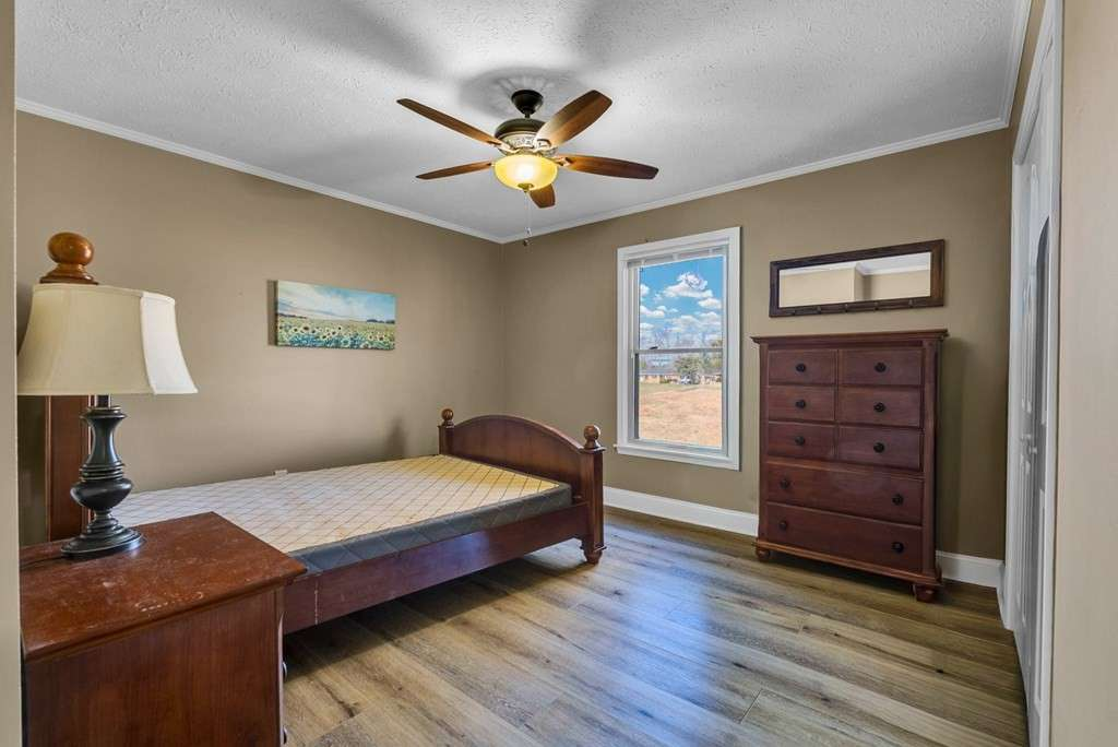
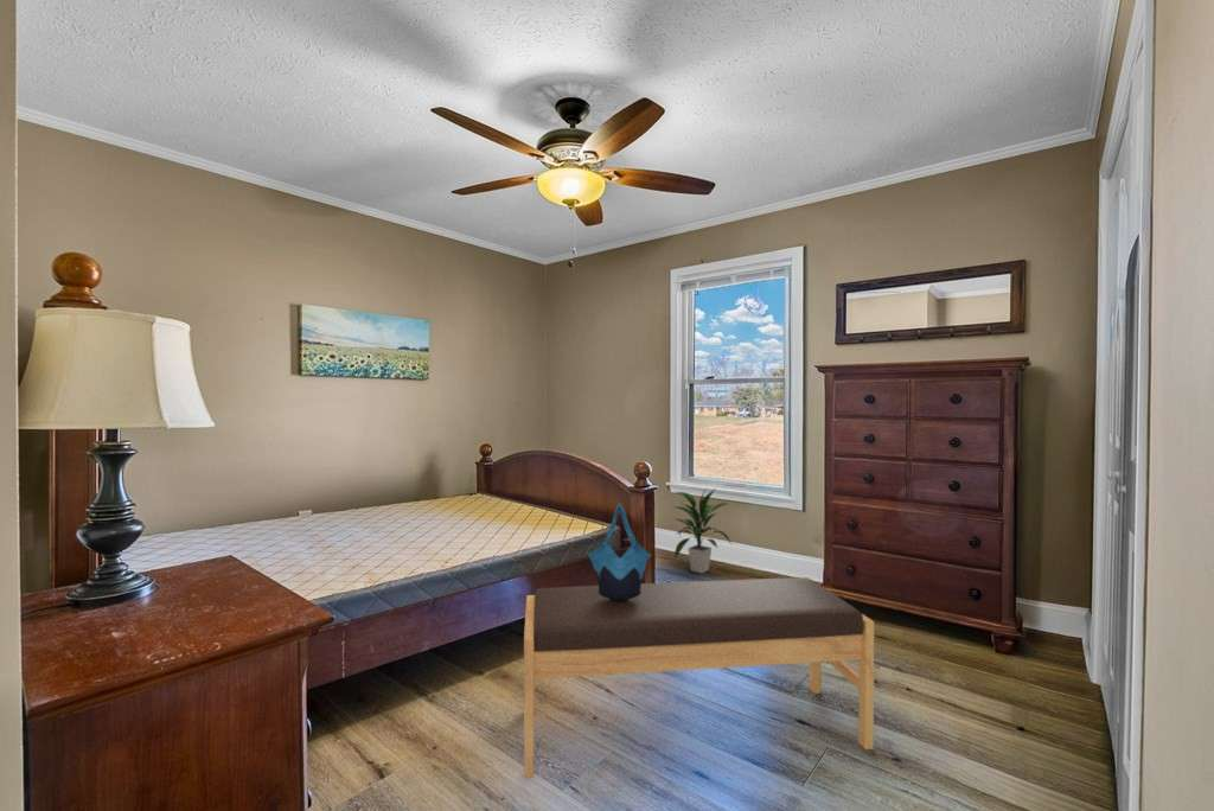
+ tote bag (615, 554)
+ indoor plant (696, 528)
+ bench (689, 663)
